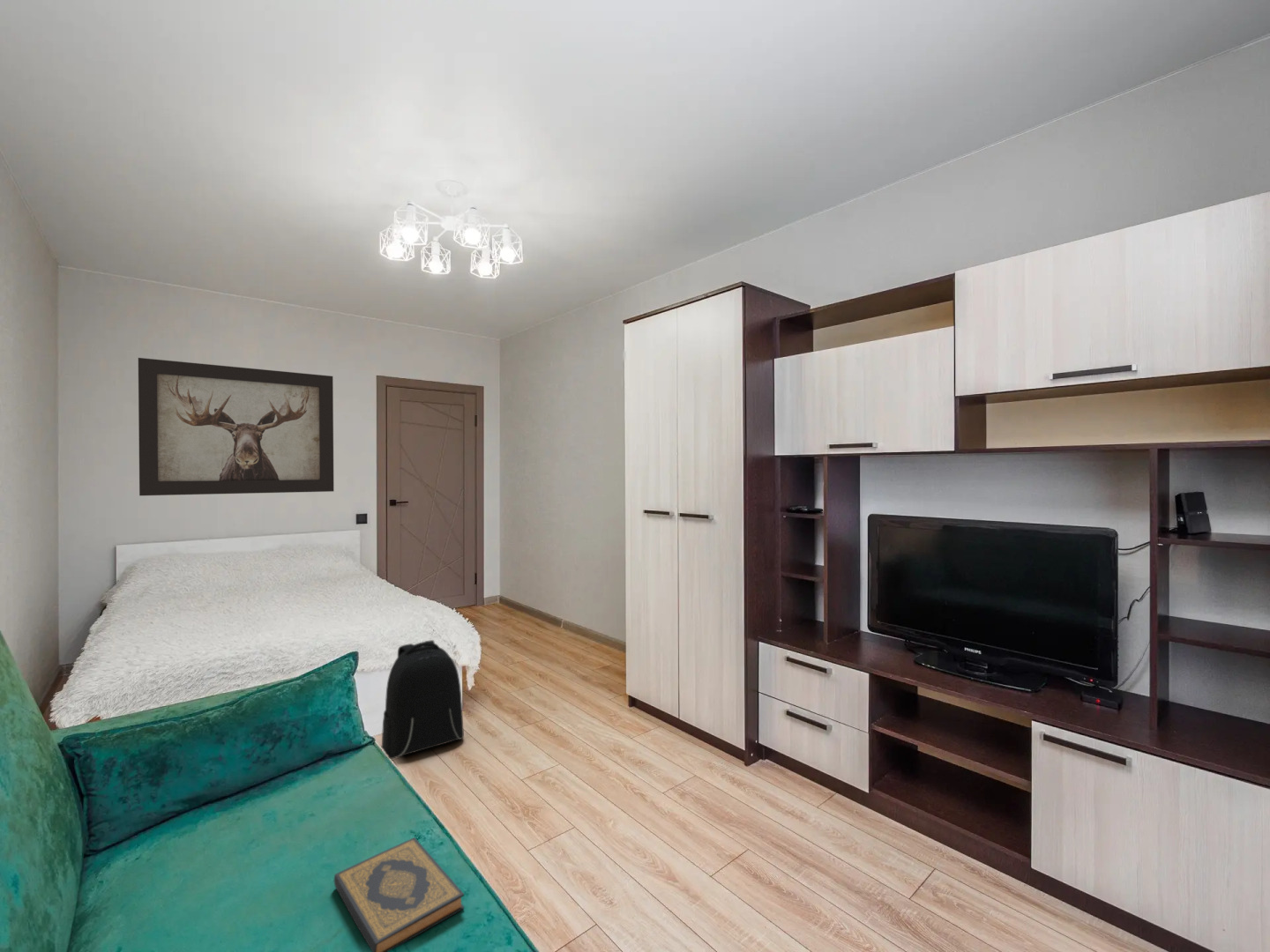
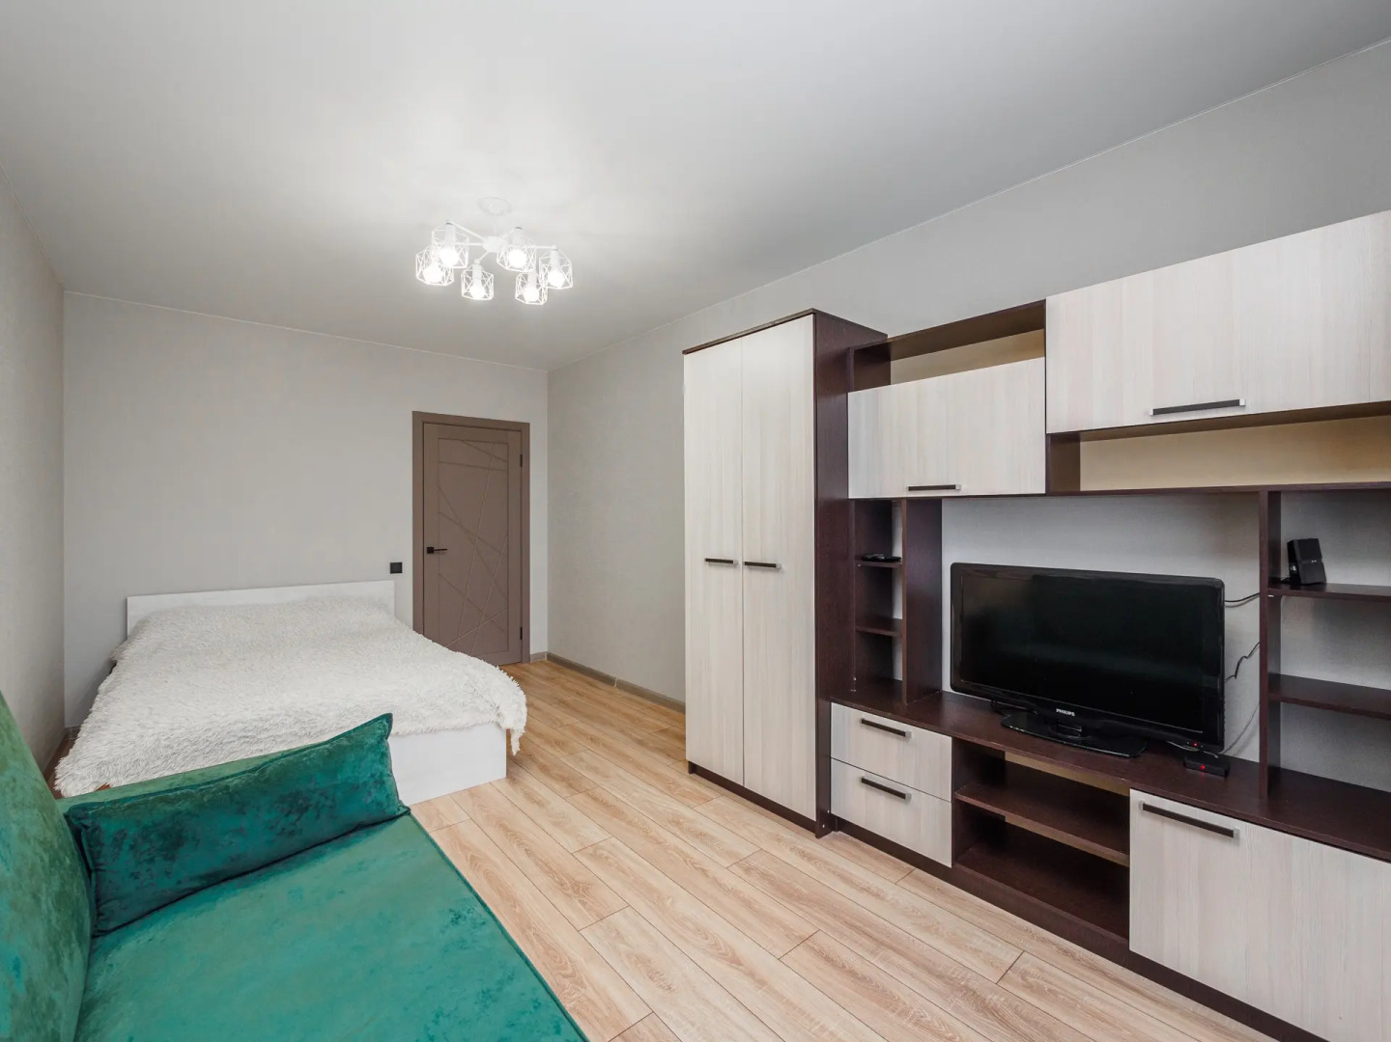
- backpack (420, 692)
- hardback book (397, 890)
- wall art (244, 430)
